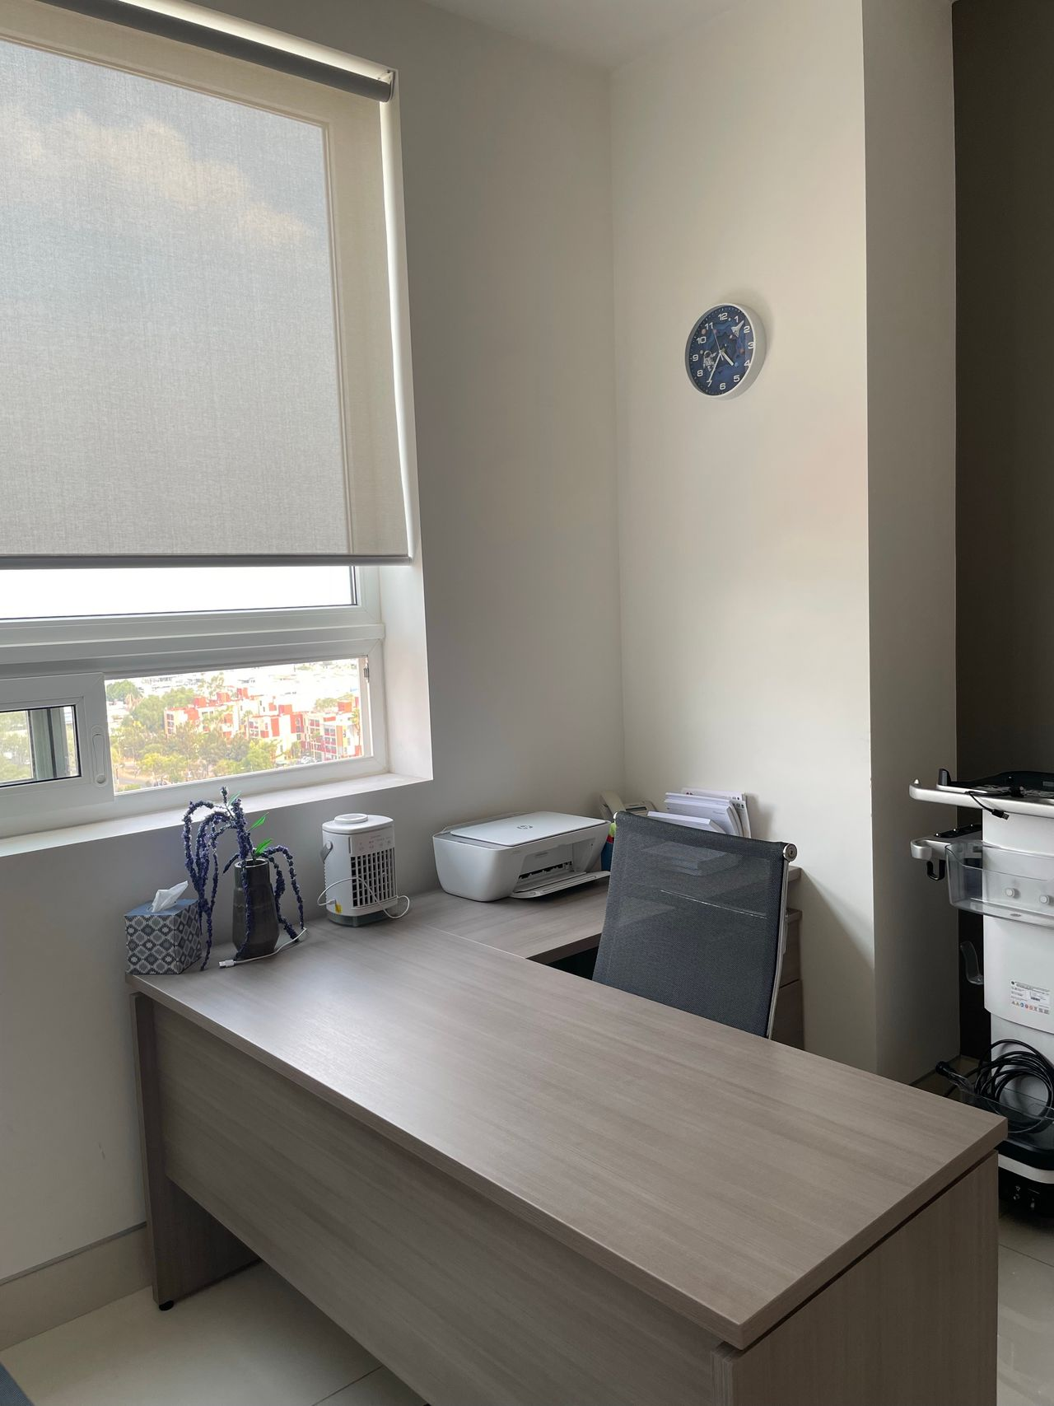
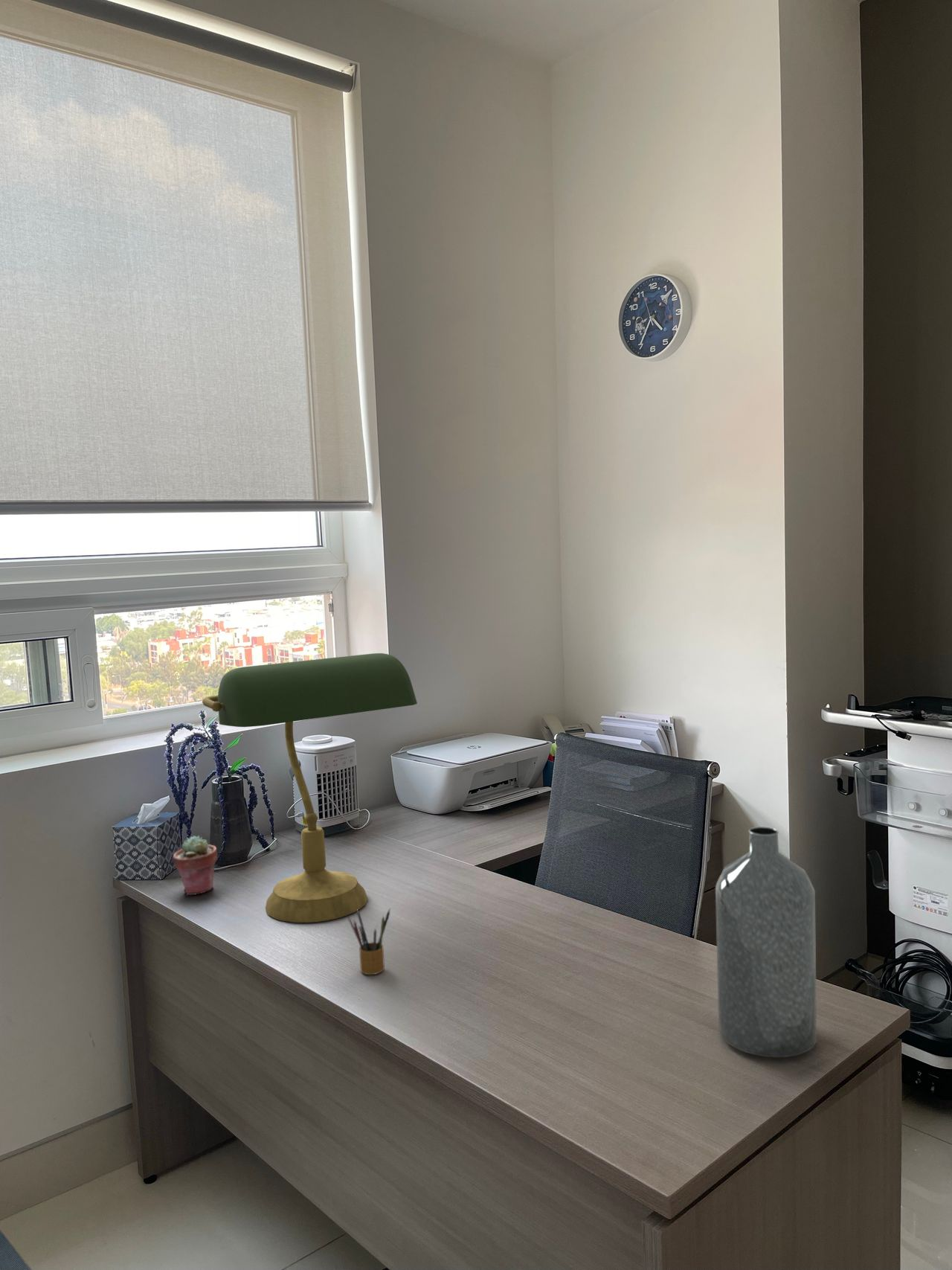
+ desk lamp (306, 787)
+ potted succulent (196, 862)
+ bottle (765, 934)
+ pencil box (373, 940)
